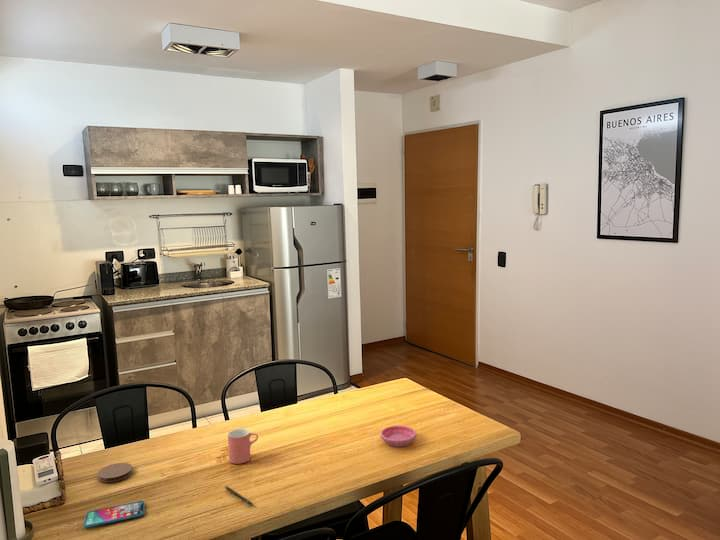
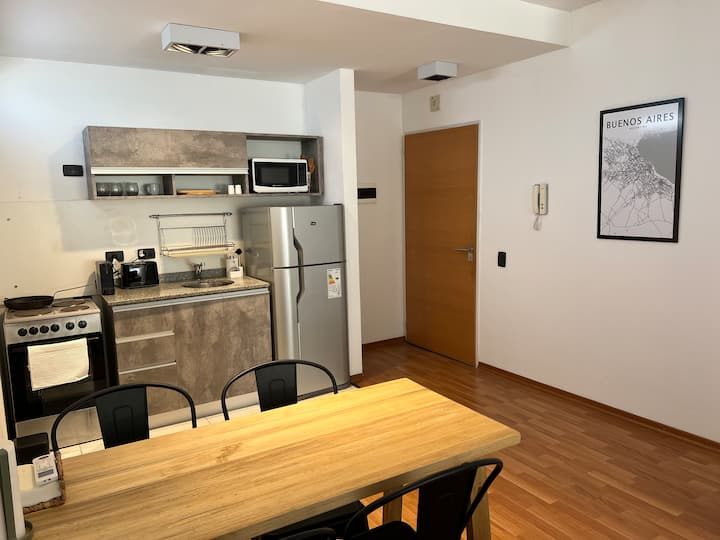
- coaster (115, 472)
- saucer (398, 436)
- pen (239, 495)
- smartphone (115, 513)
- cup (243, 444)
